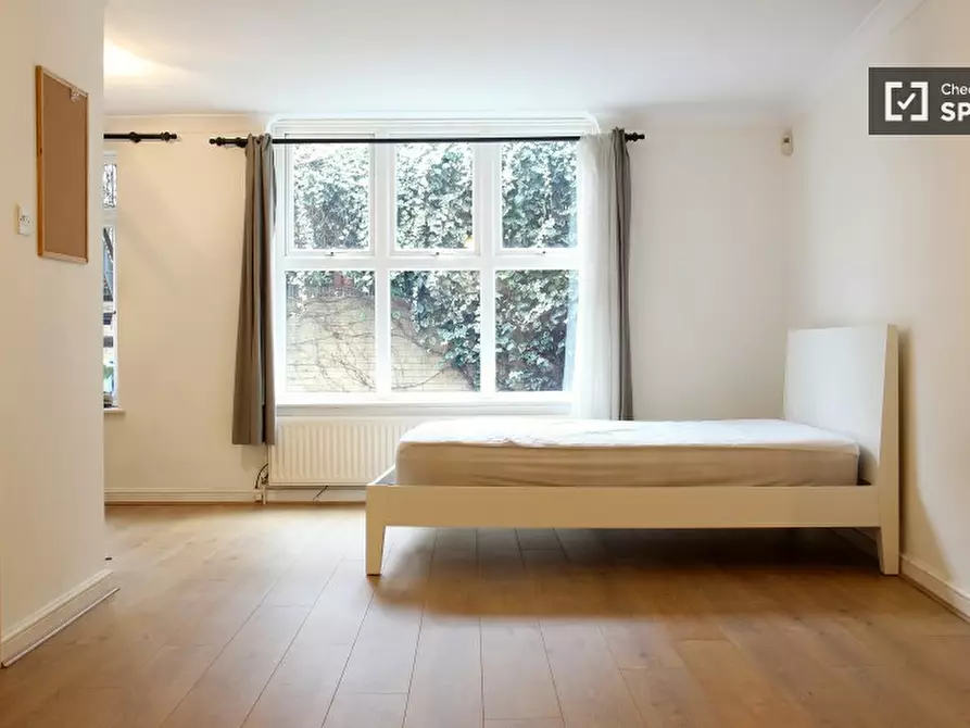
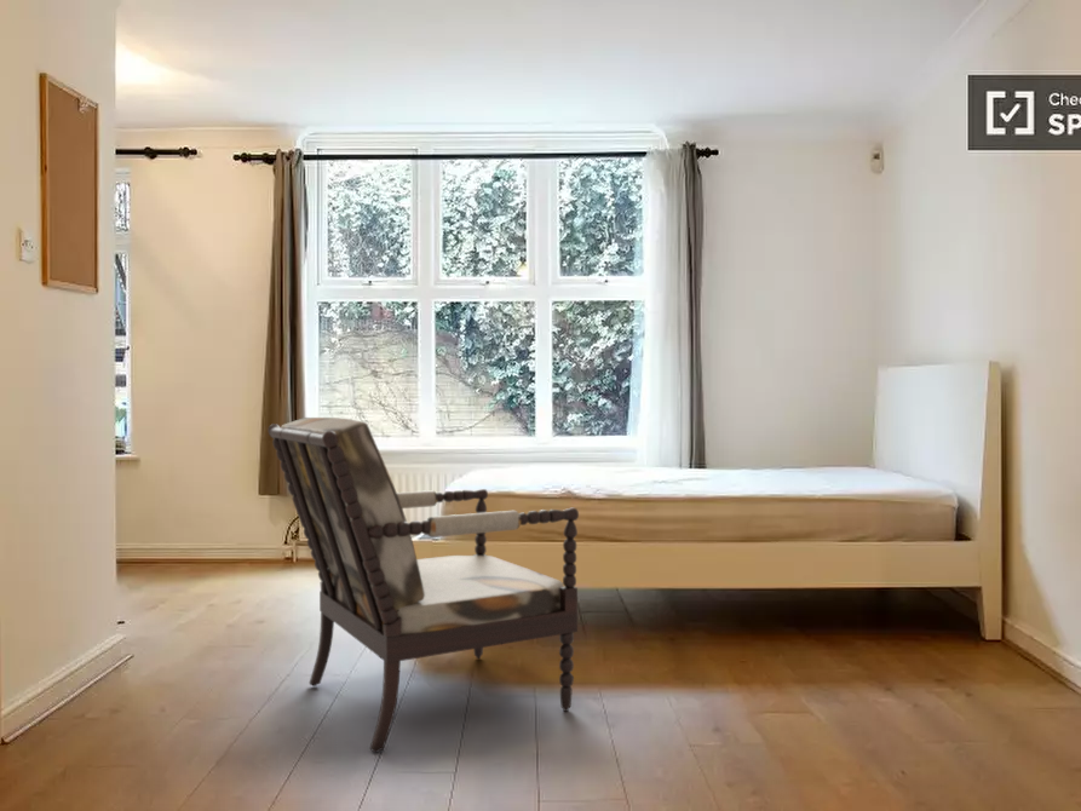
+ armchair (419, 559)
